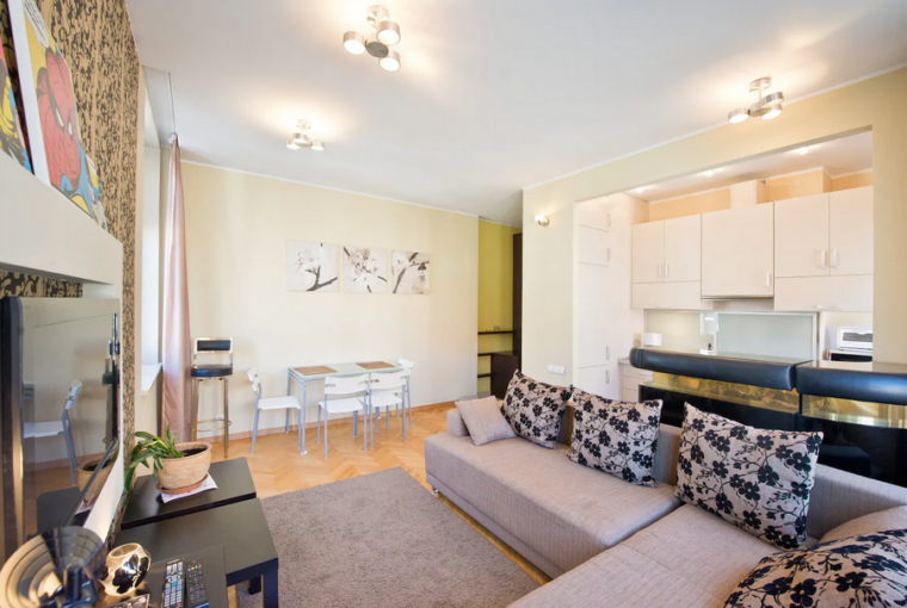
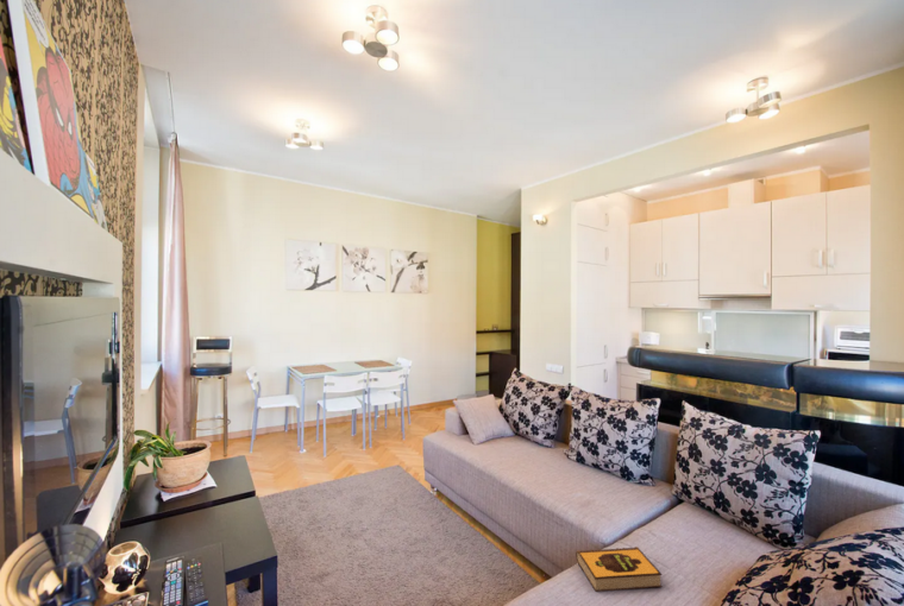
+ hardback book (616, 566)
